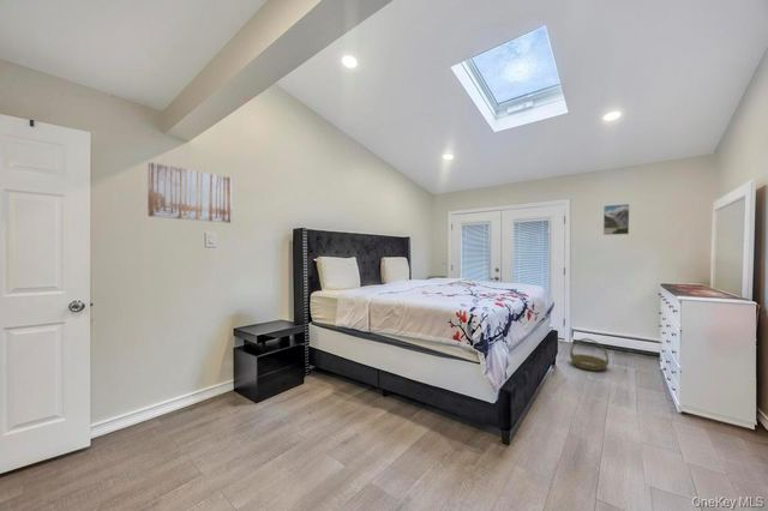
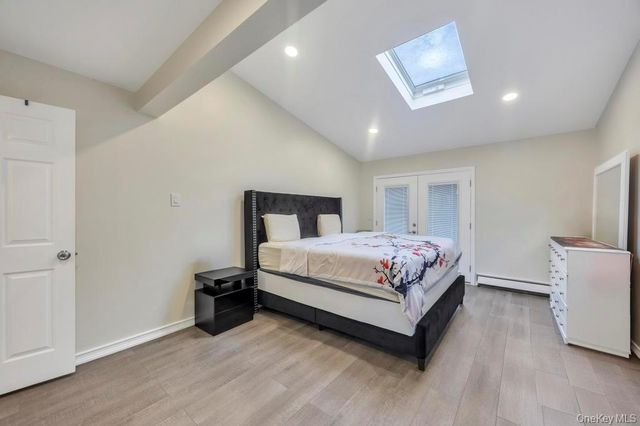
- basket (588, 355)
- wall art (193, 194)
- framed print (616, 220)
